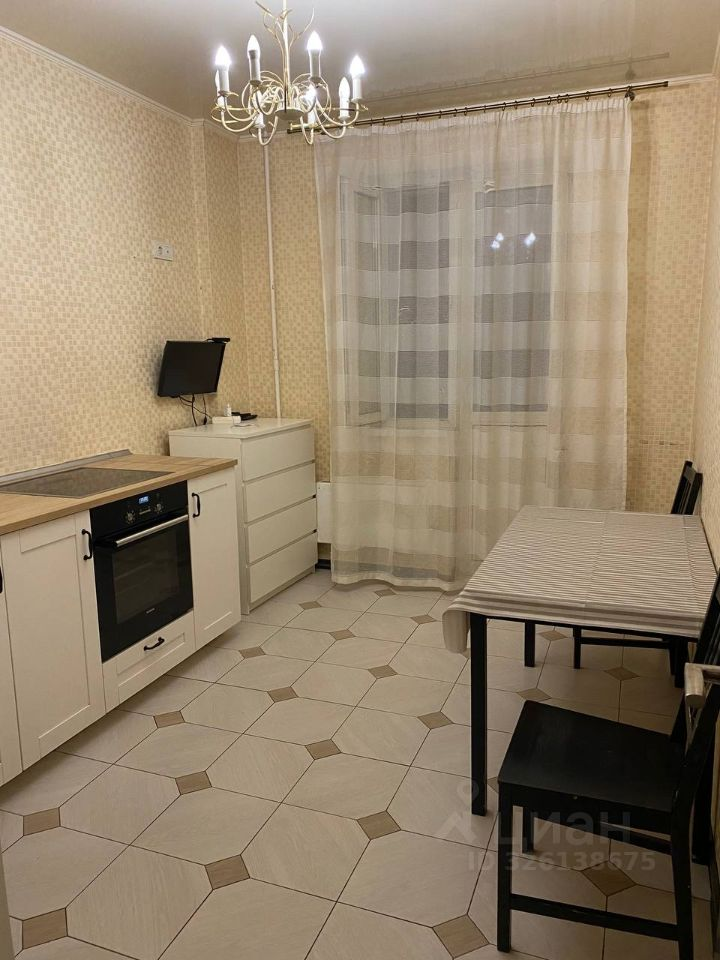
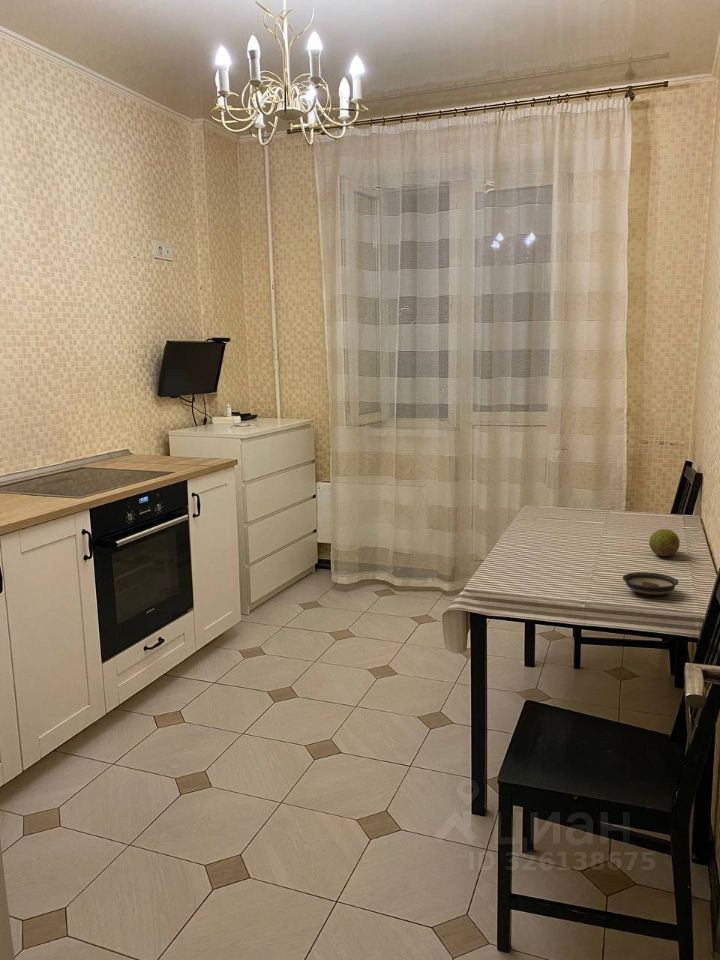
+ saucer (649, 585)
+ fruit (664, 541)
